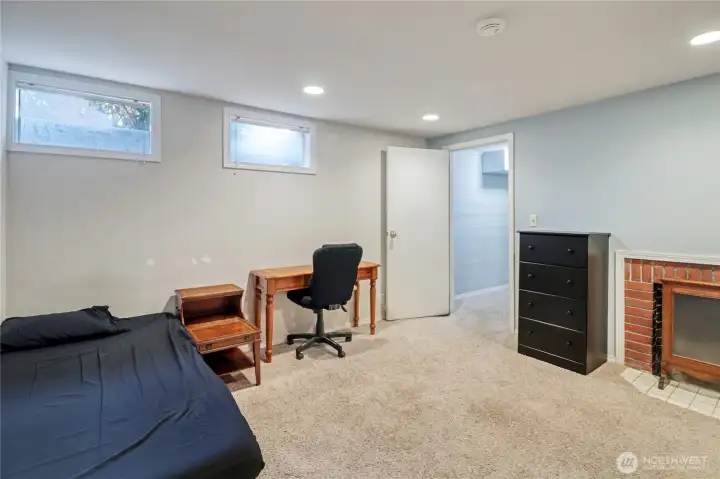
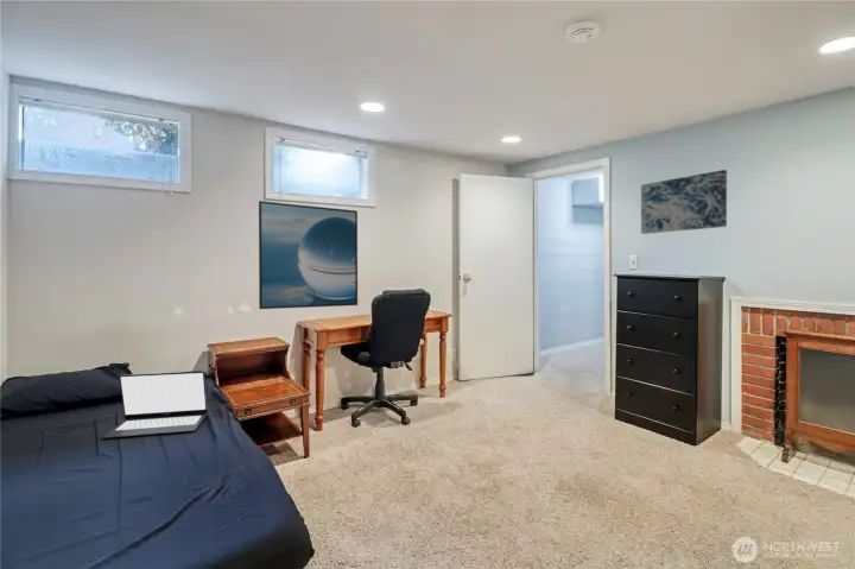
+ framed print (311, 257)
+ wall art (680, 204)
+ laptop (158, 400)
